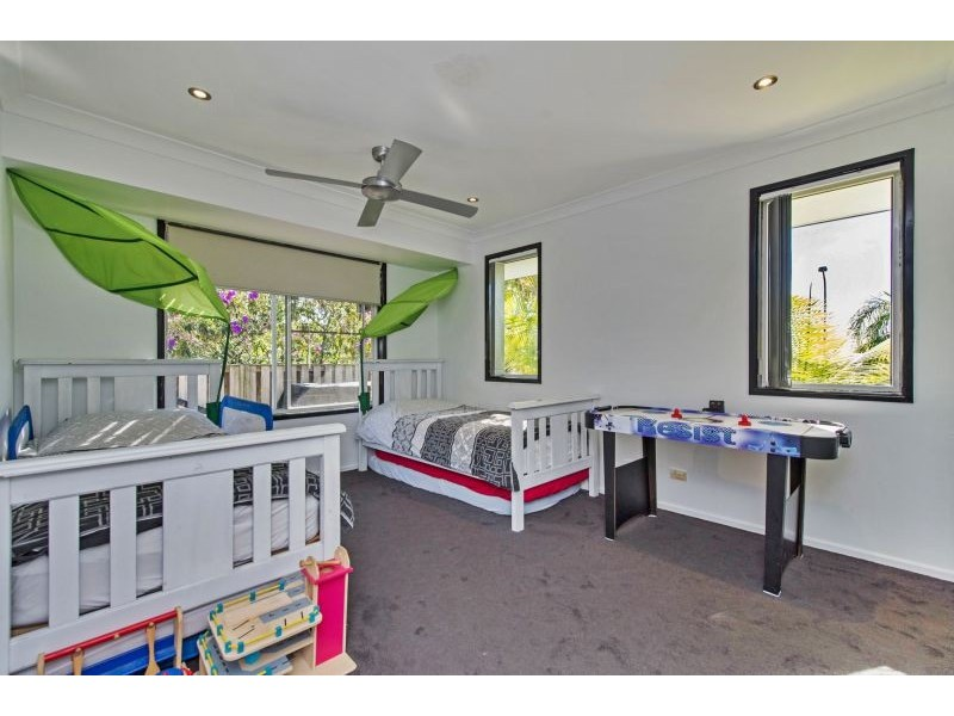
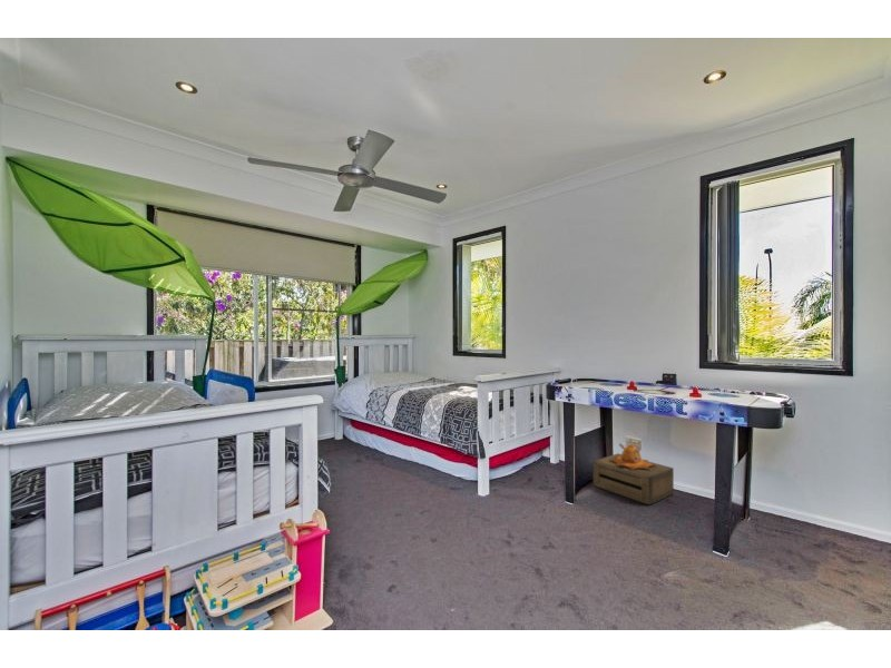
+ toy box (631, 466)
